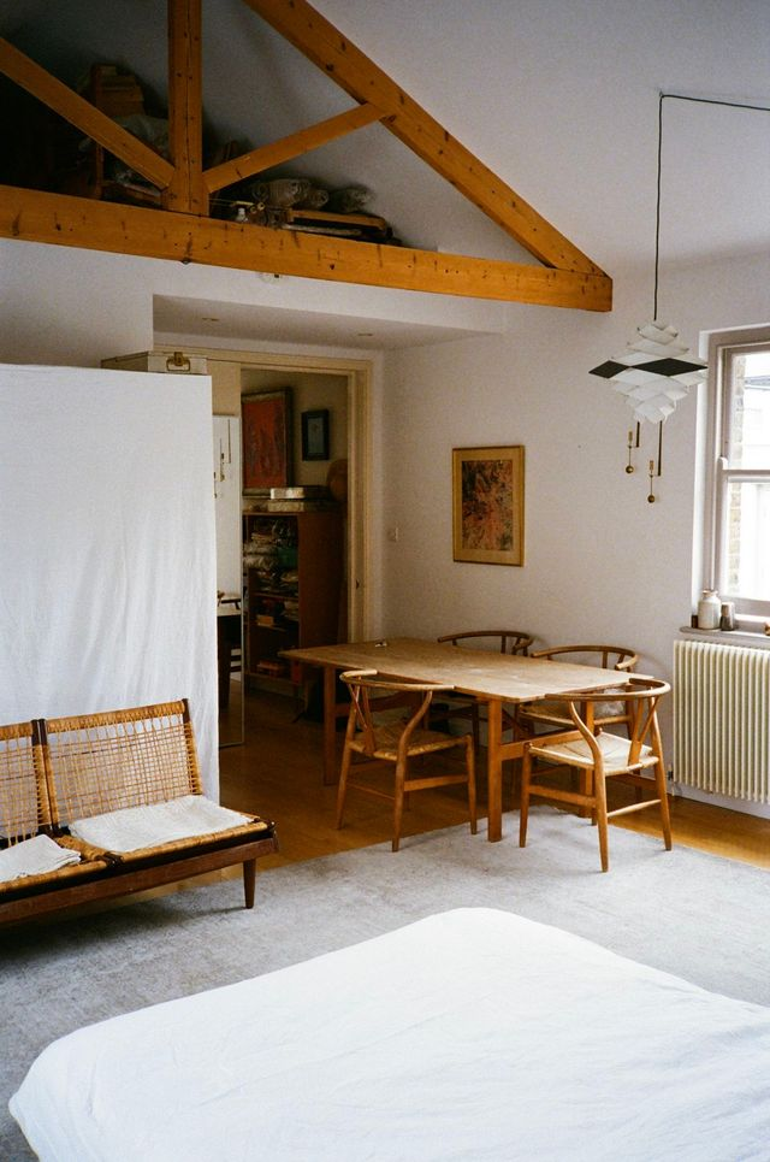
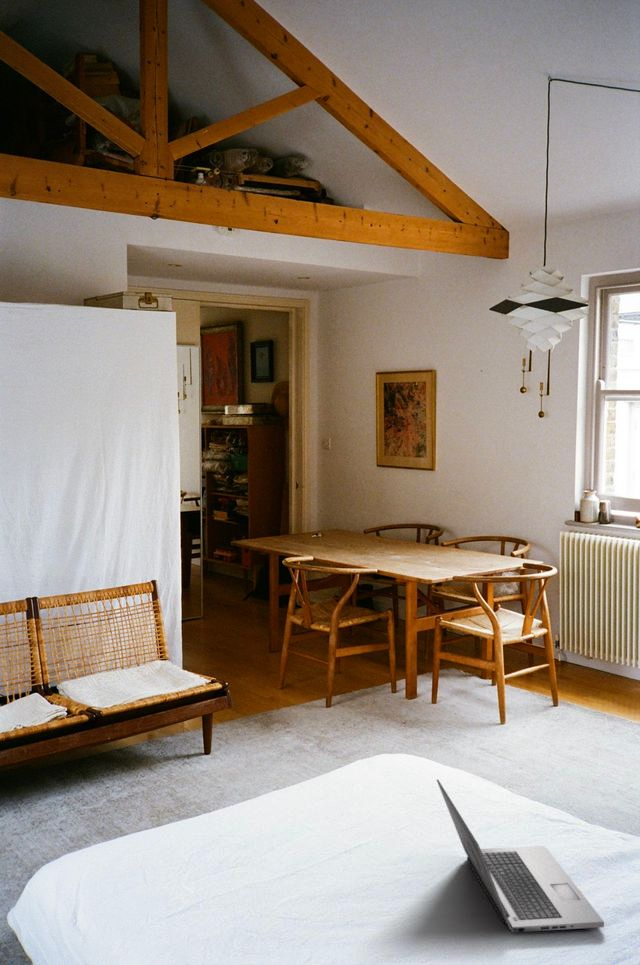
+ laptop (513, 848)
